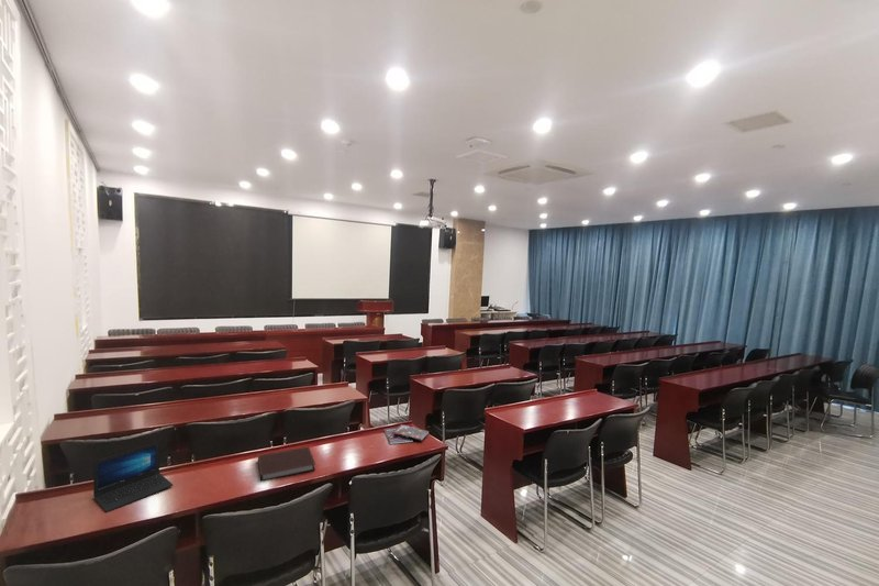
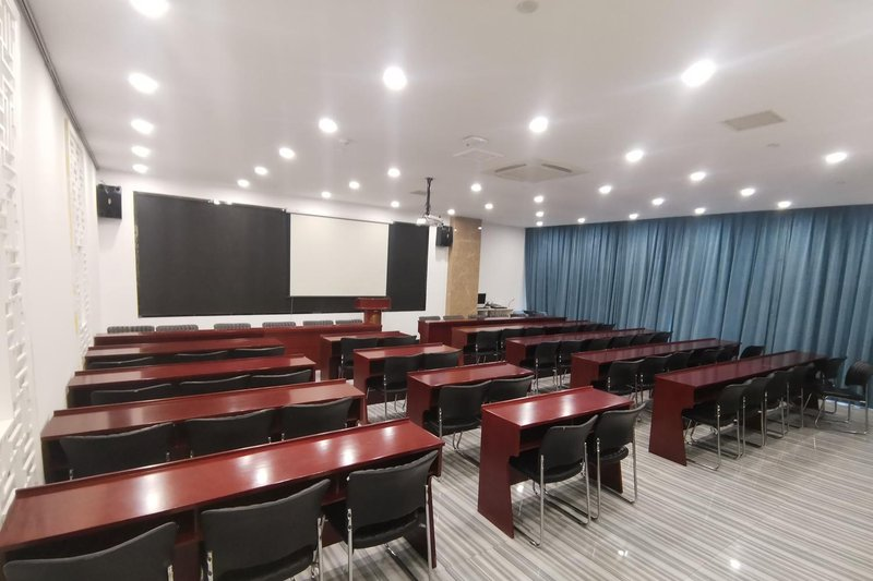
- booklet (402, 434)
- laptop (134, 474)
- notebook (286, 462)
